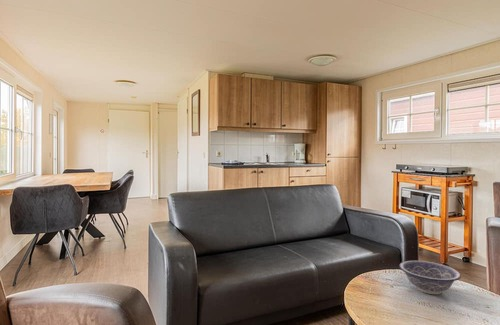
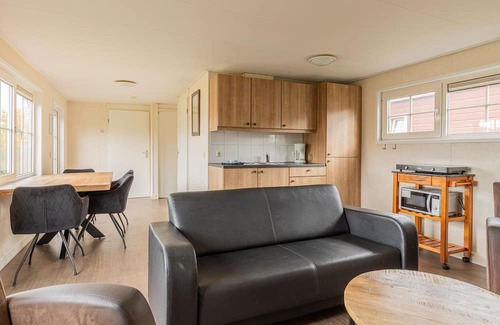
- decorative bowl (428, 279)
